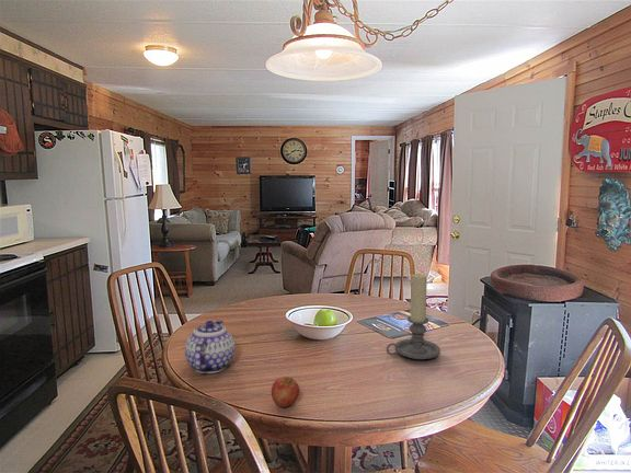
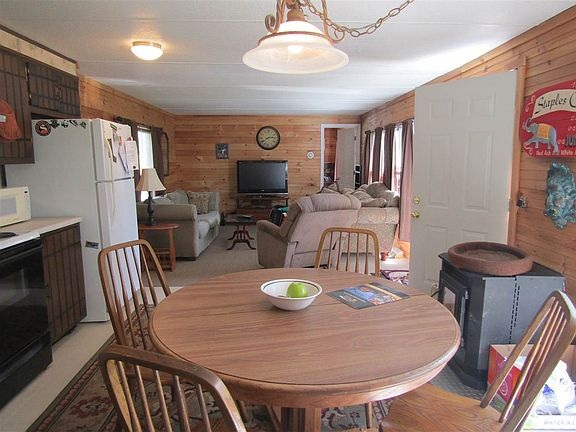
- teapot (209, 344)
- candle holder (413, 314)
- apple (285, 390)
